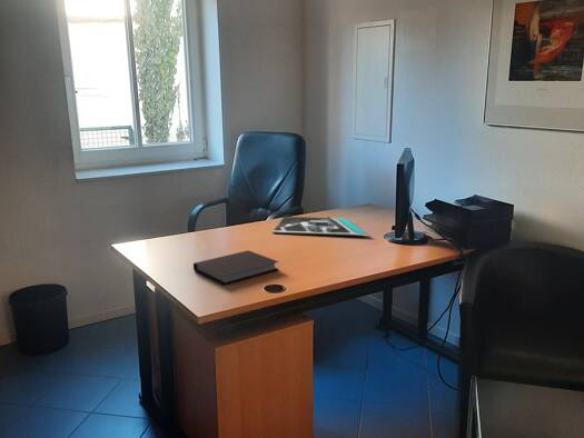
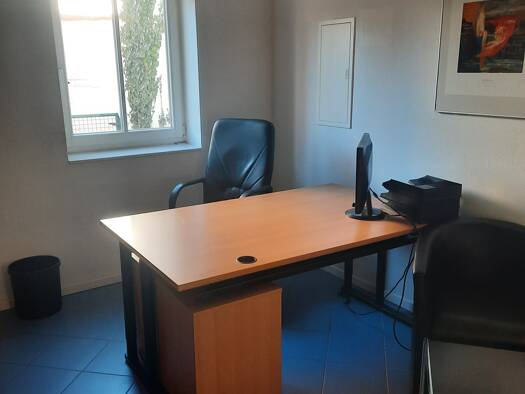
- notebook (236, 266)
- architectural model (326, 225)
